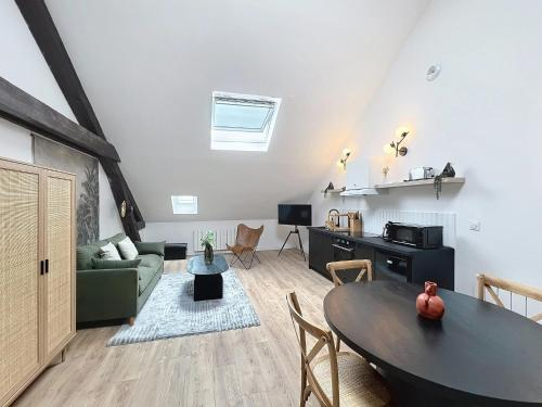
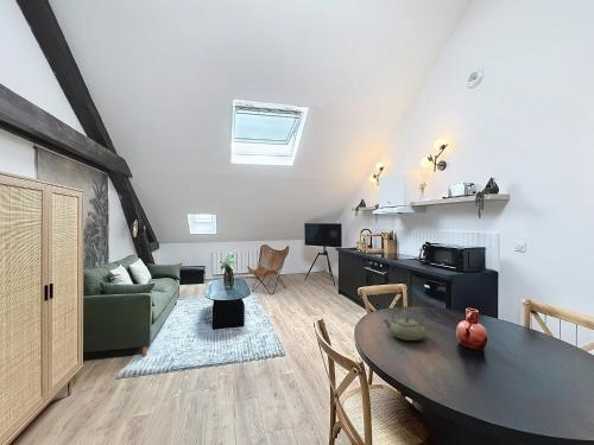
+ teapot (404, 320)
